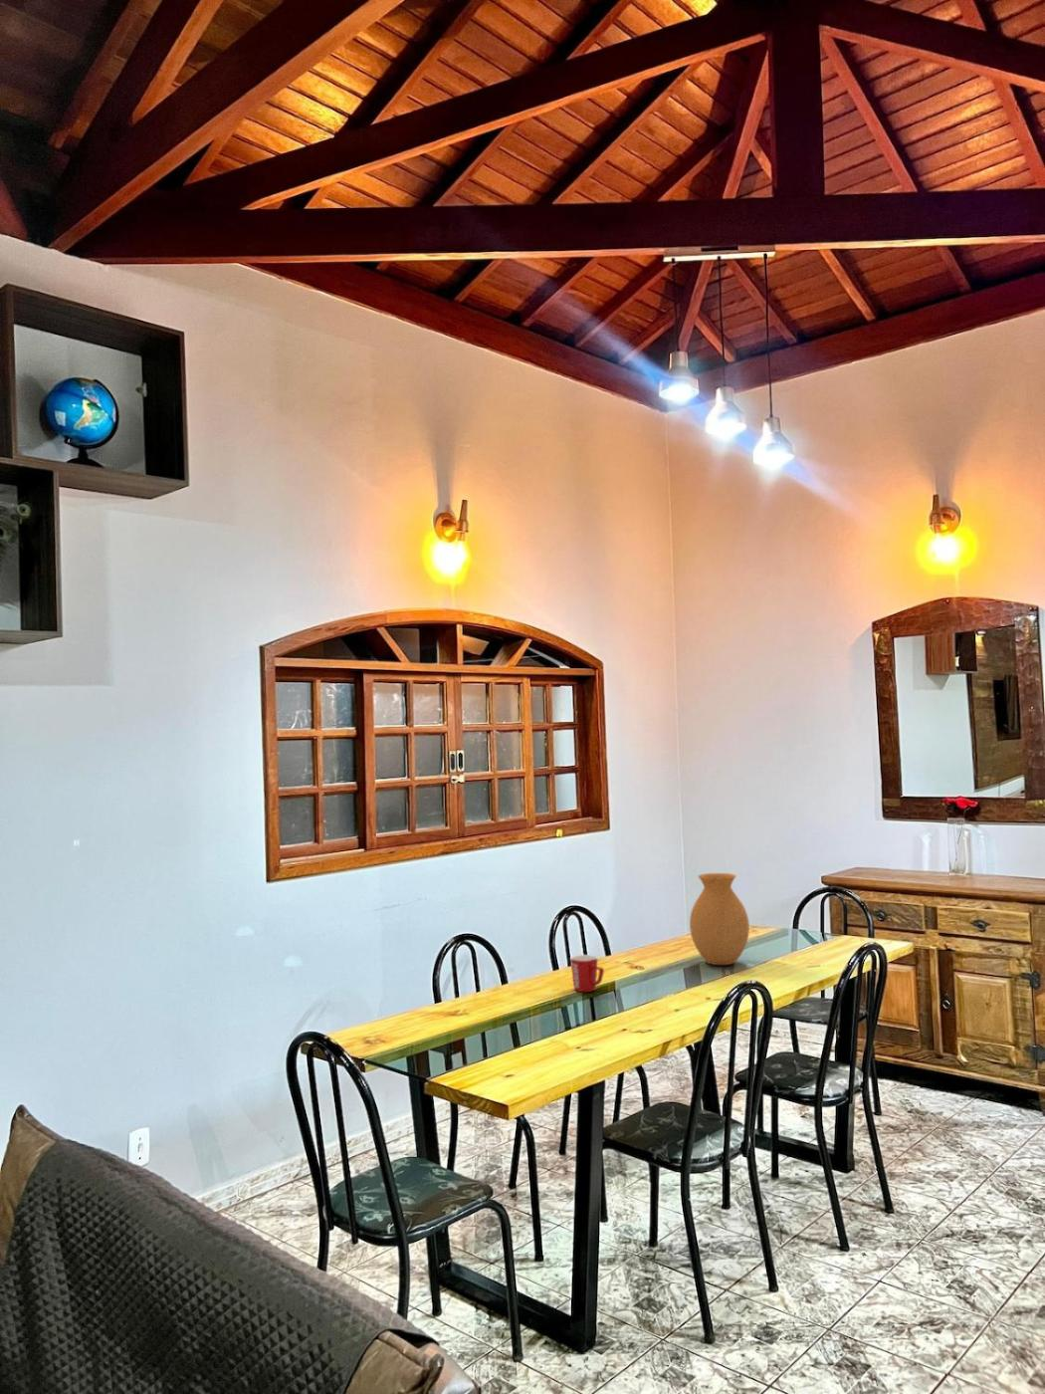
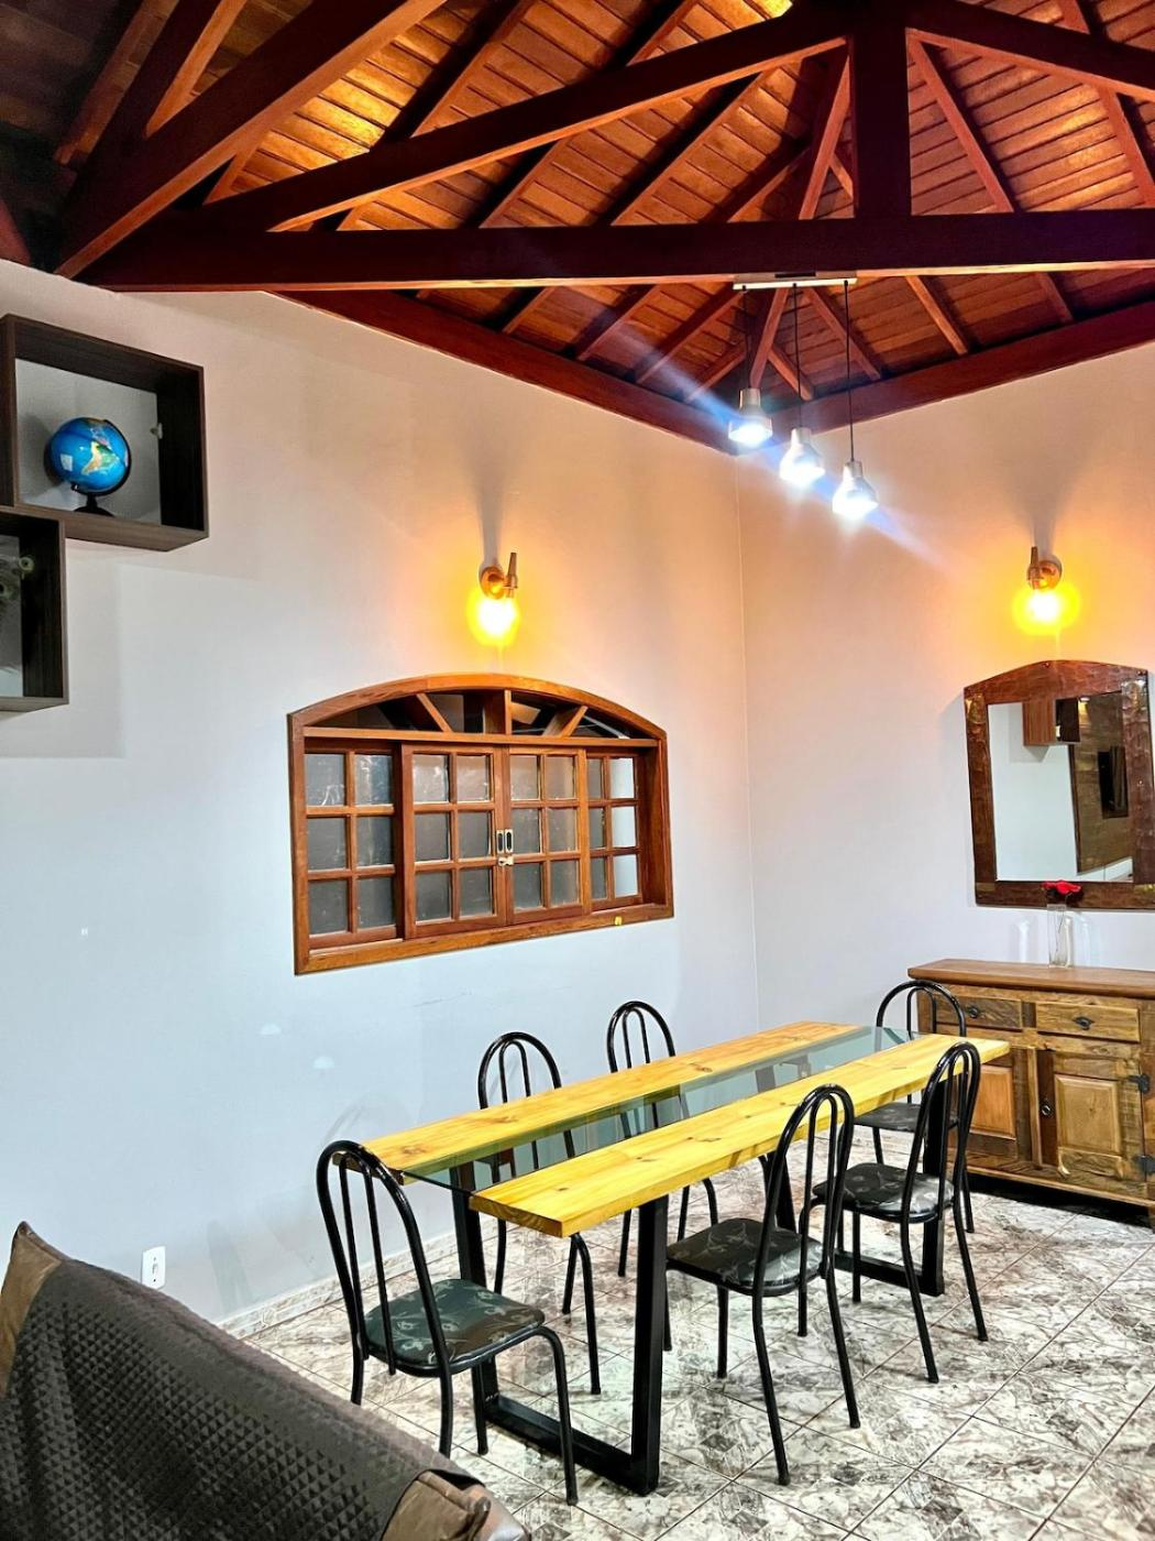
- mug (588, 974)
- vase (719, 919)
